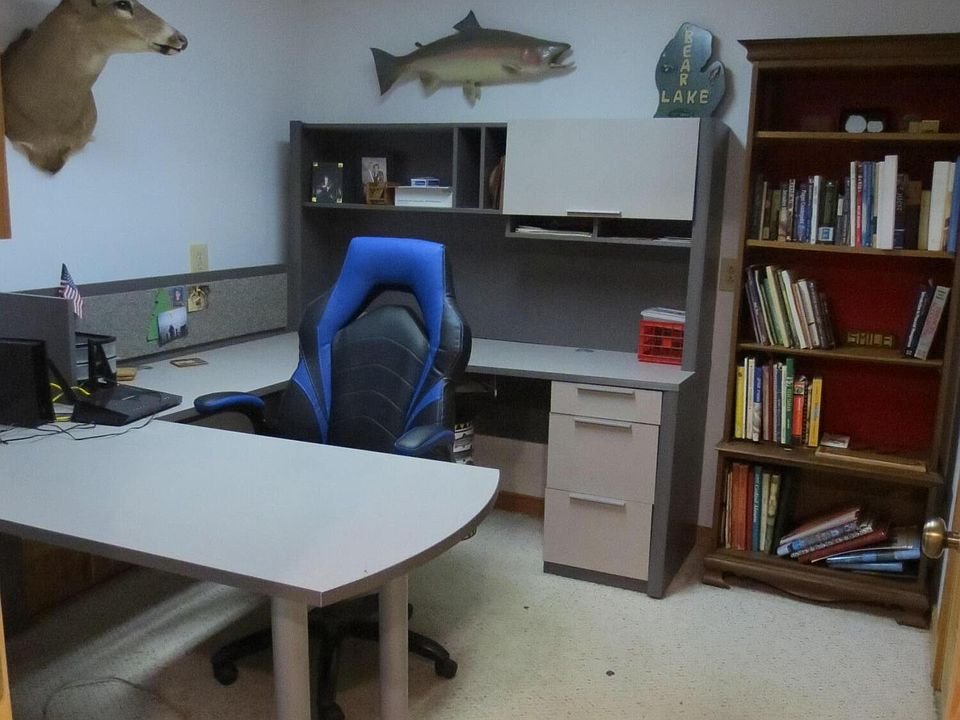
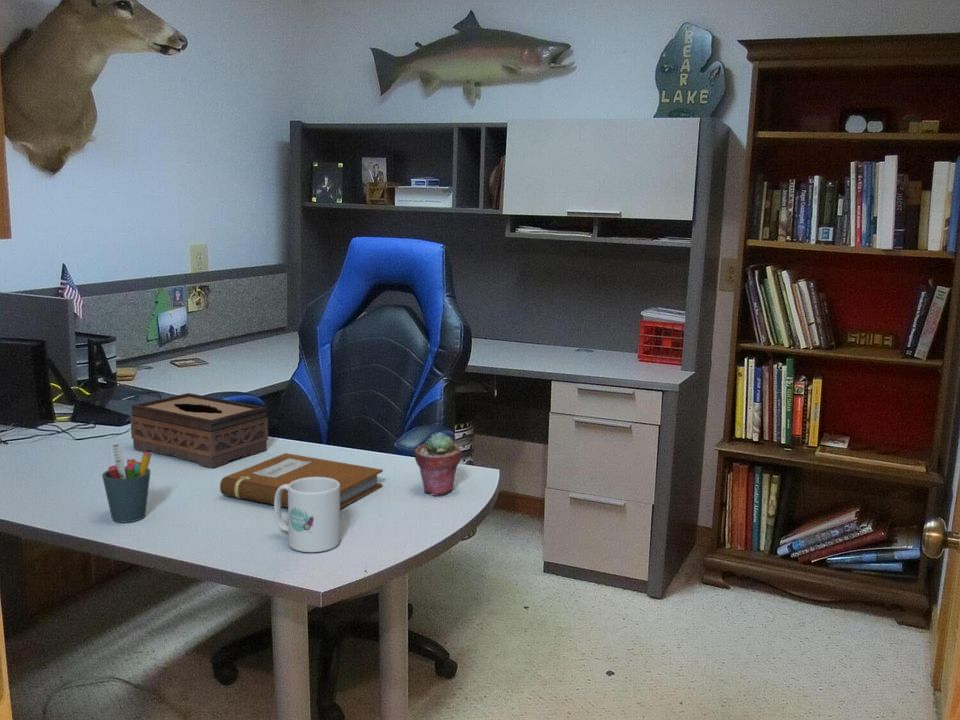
+ notebook (300, 478)
+ mug (305, 511)
+ pen holder (127, 482)
+ potted succulent (438, 461)
+ tissue box (199, 428)
